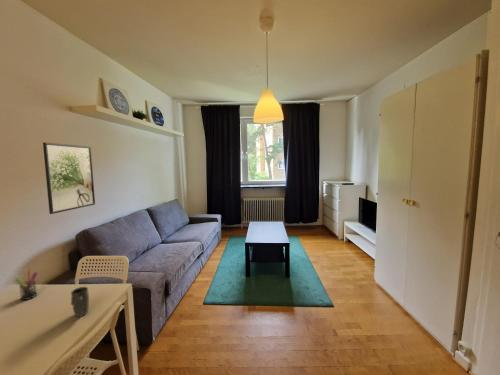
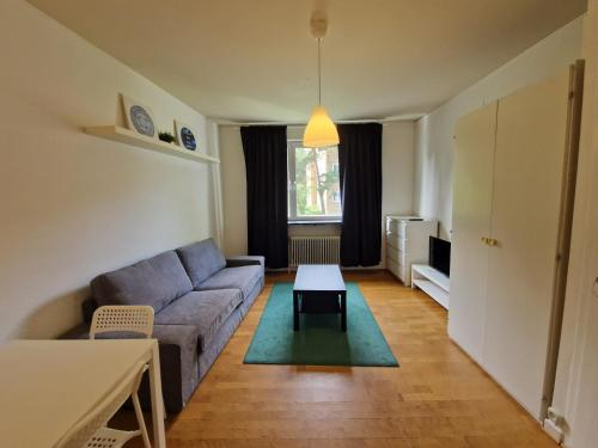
- mug (80, 303)
- pen holder (26, 284)
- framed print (72, 177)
